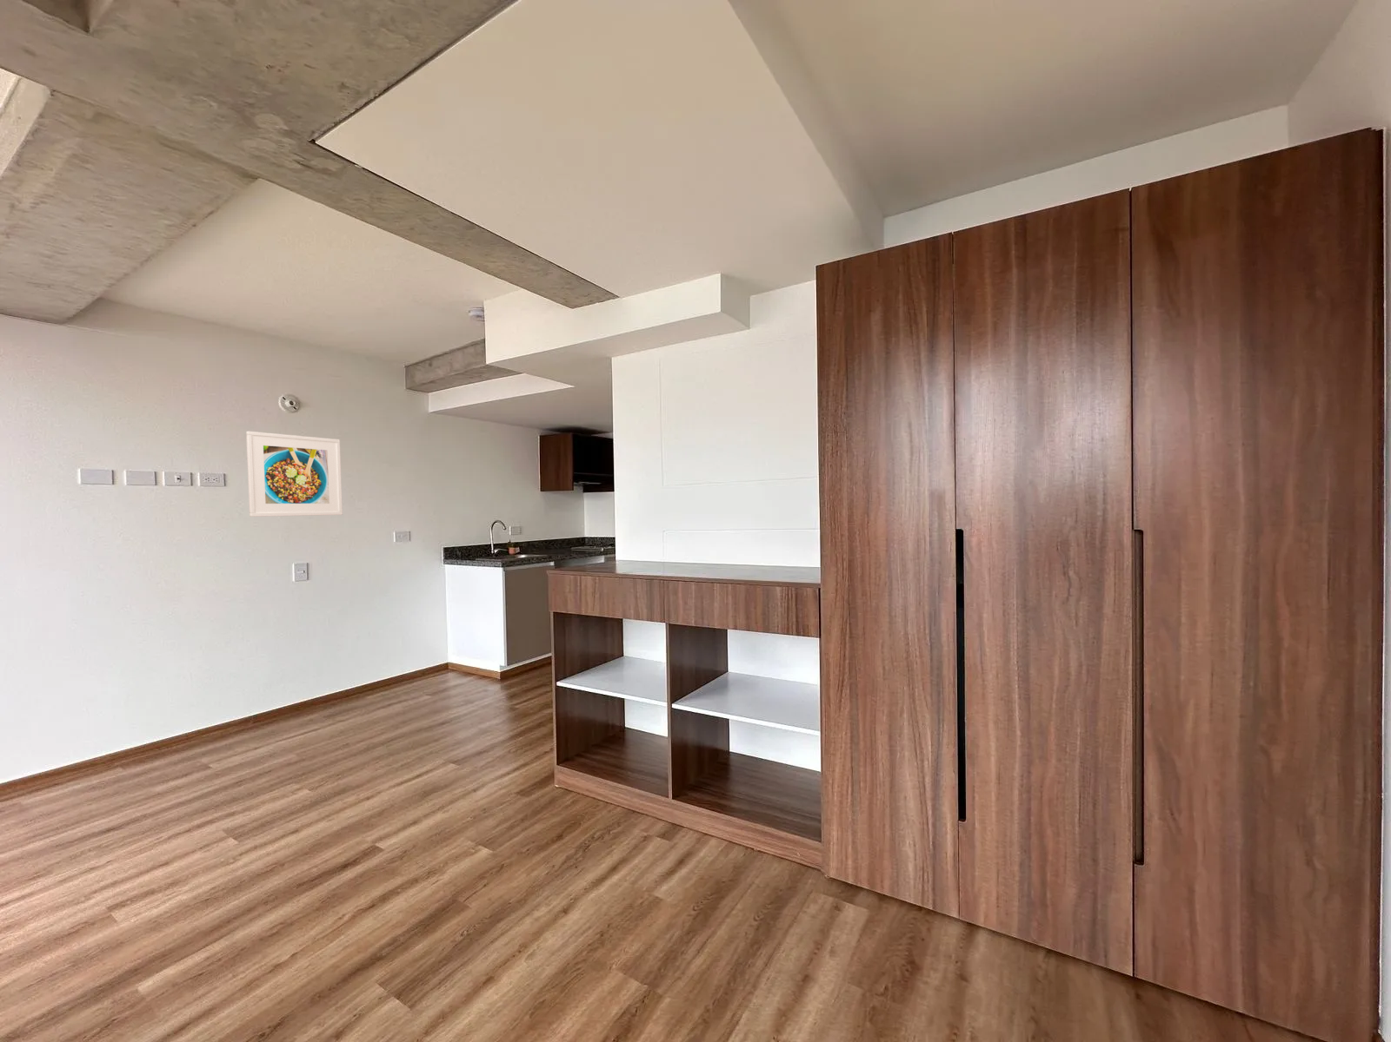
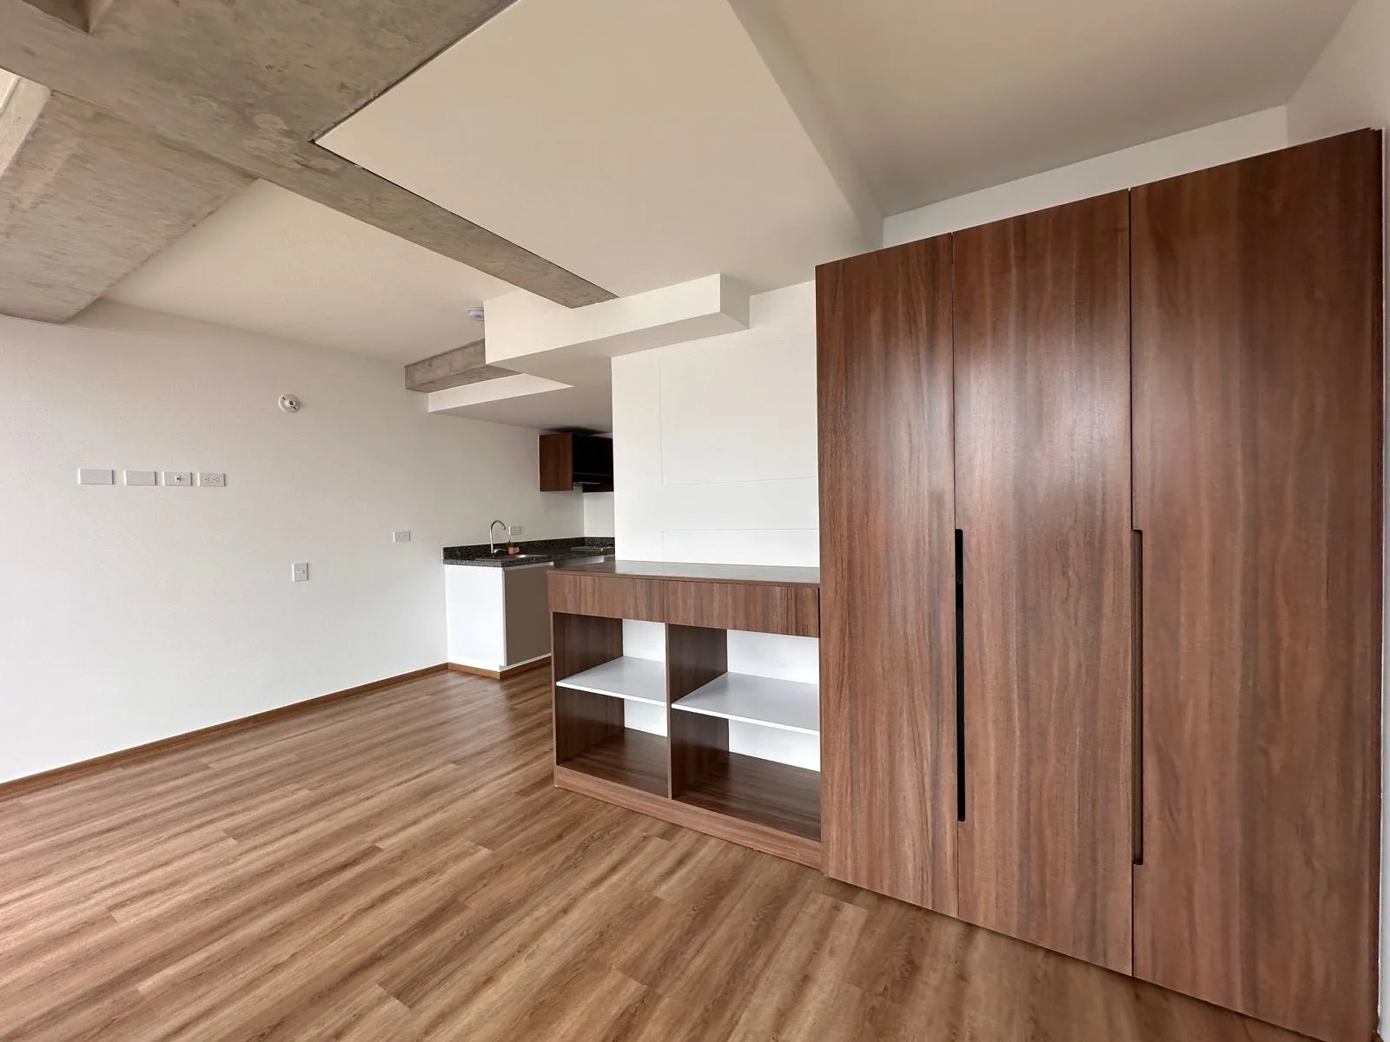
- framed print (297, 475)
